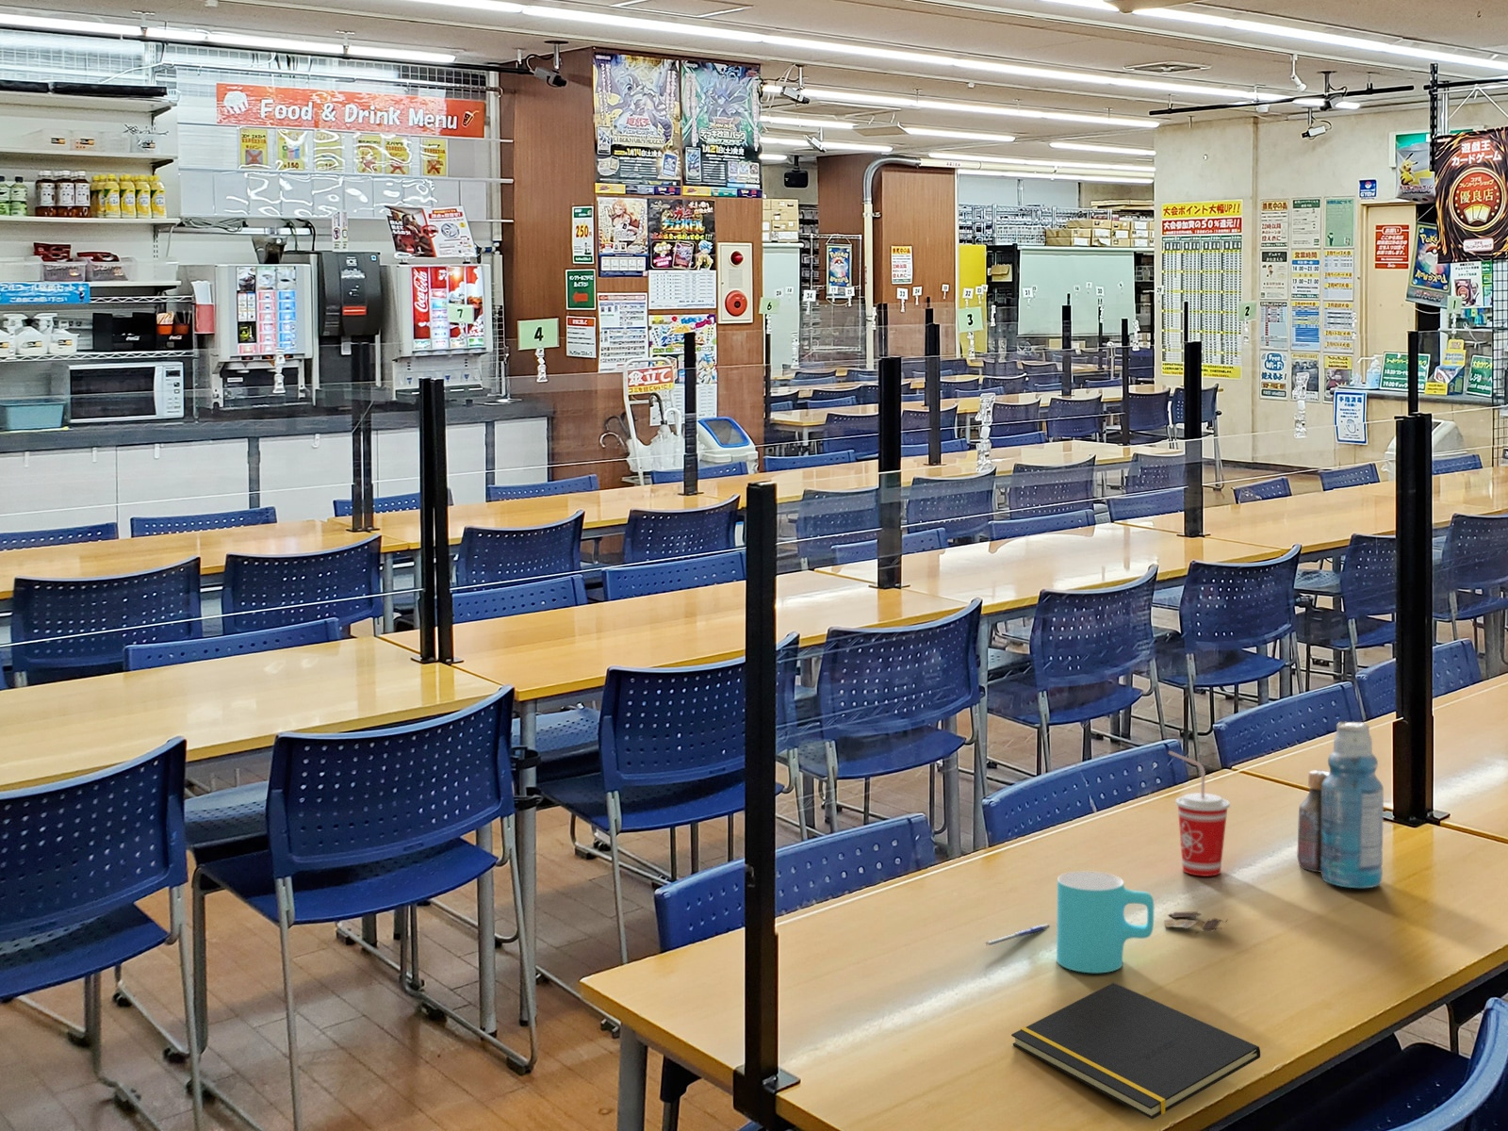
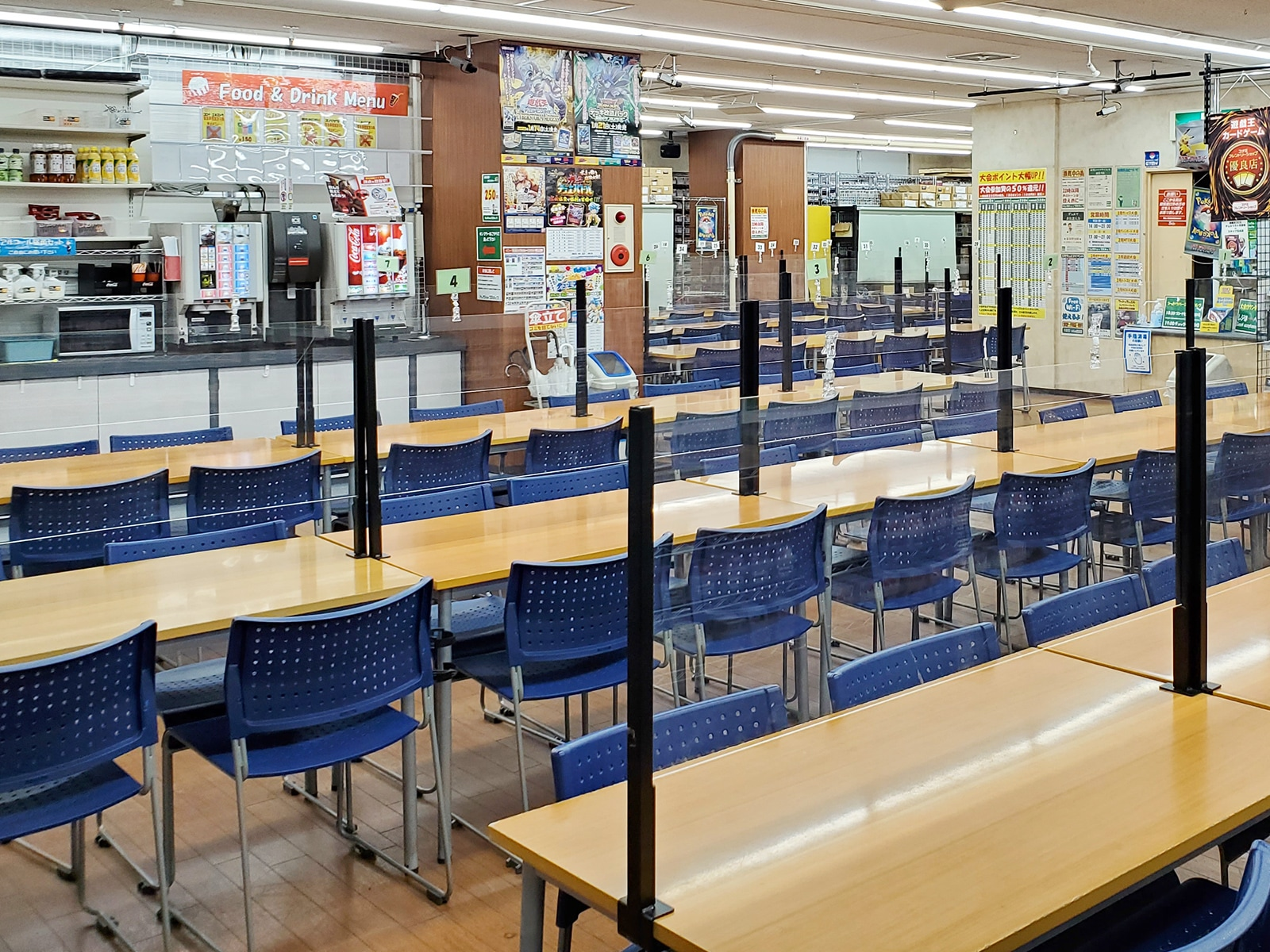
- bottle (1338, 797)
- cup (1101, 923)
- pen (1016, 934)
- playing card (1195, 921)
- beverage cup (1197, 811)
- notepad (1130, 1045)
